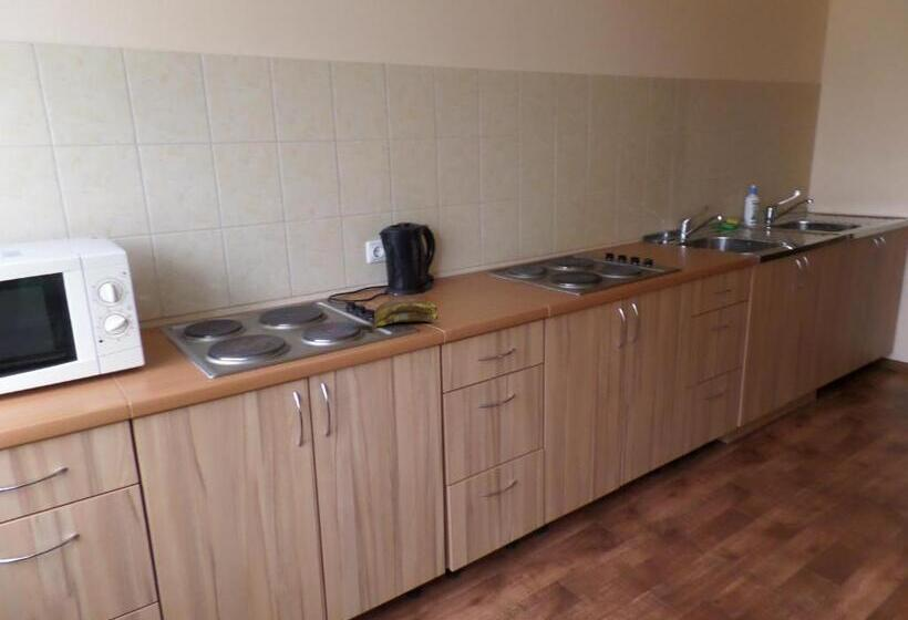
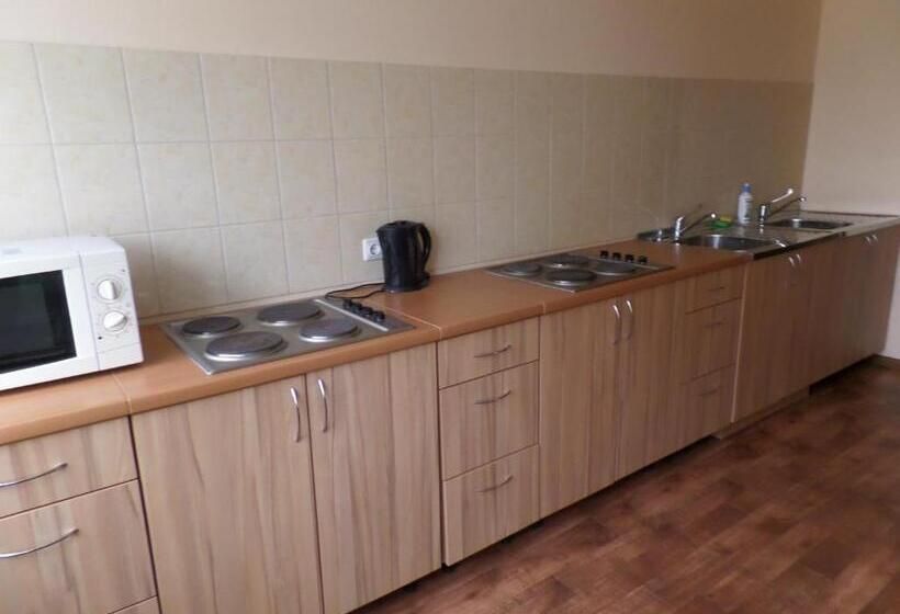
- banana (399, 312)
